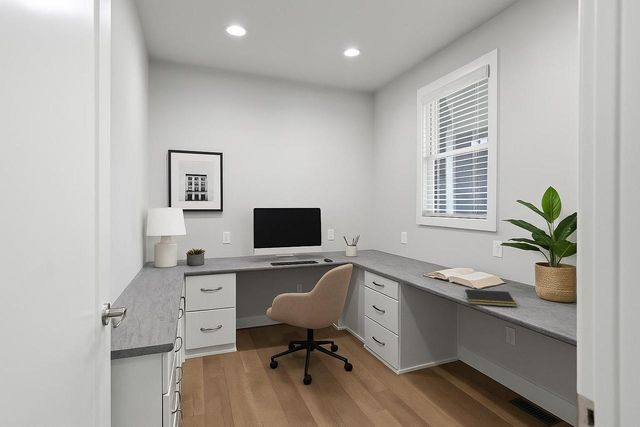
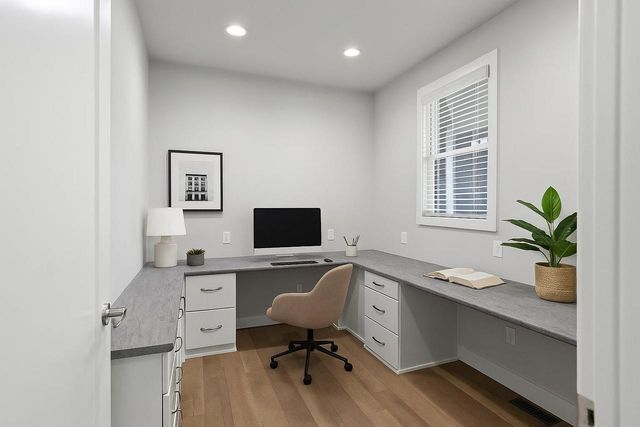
- notepad (489, 297)
